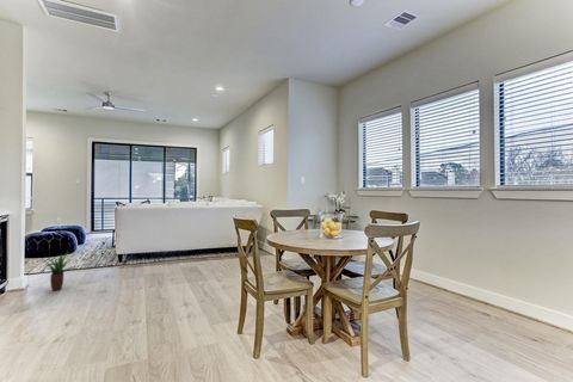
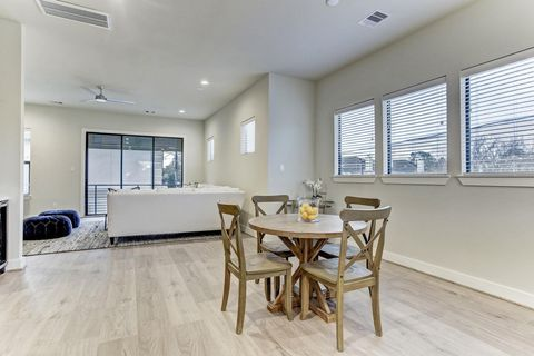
- potted plant (60, 270)
